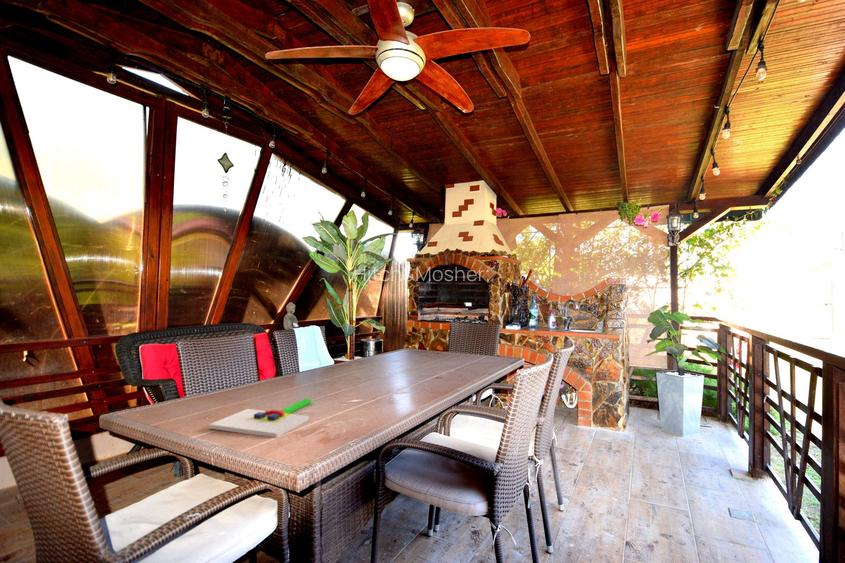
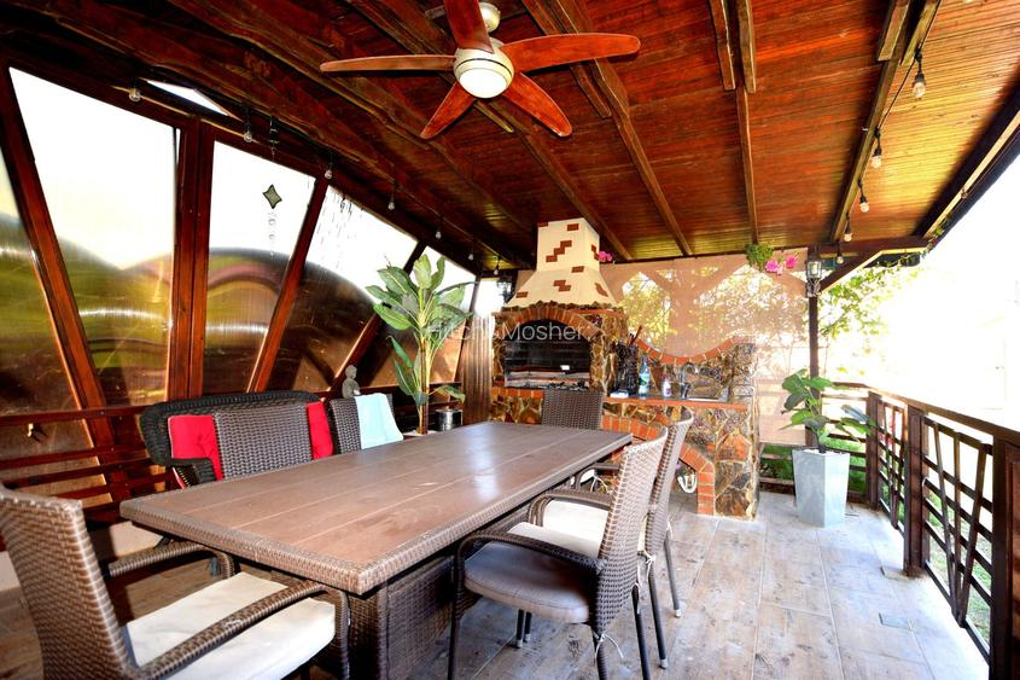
- chopping board (278, 411)
